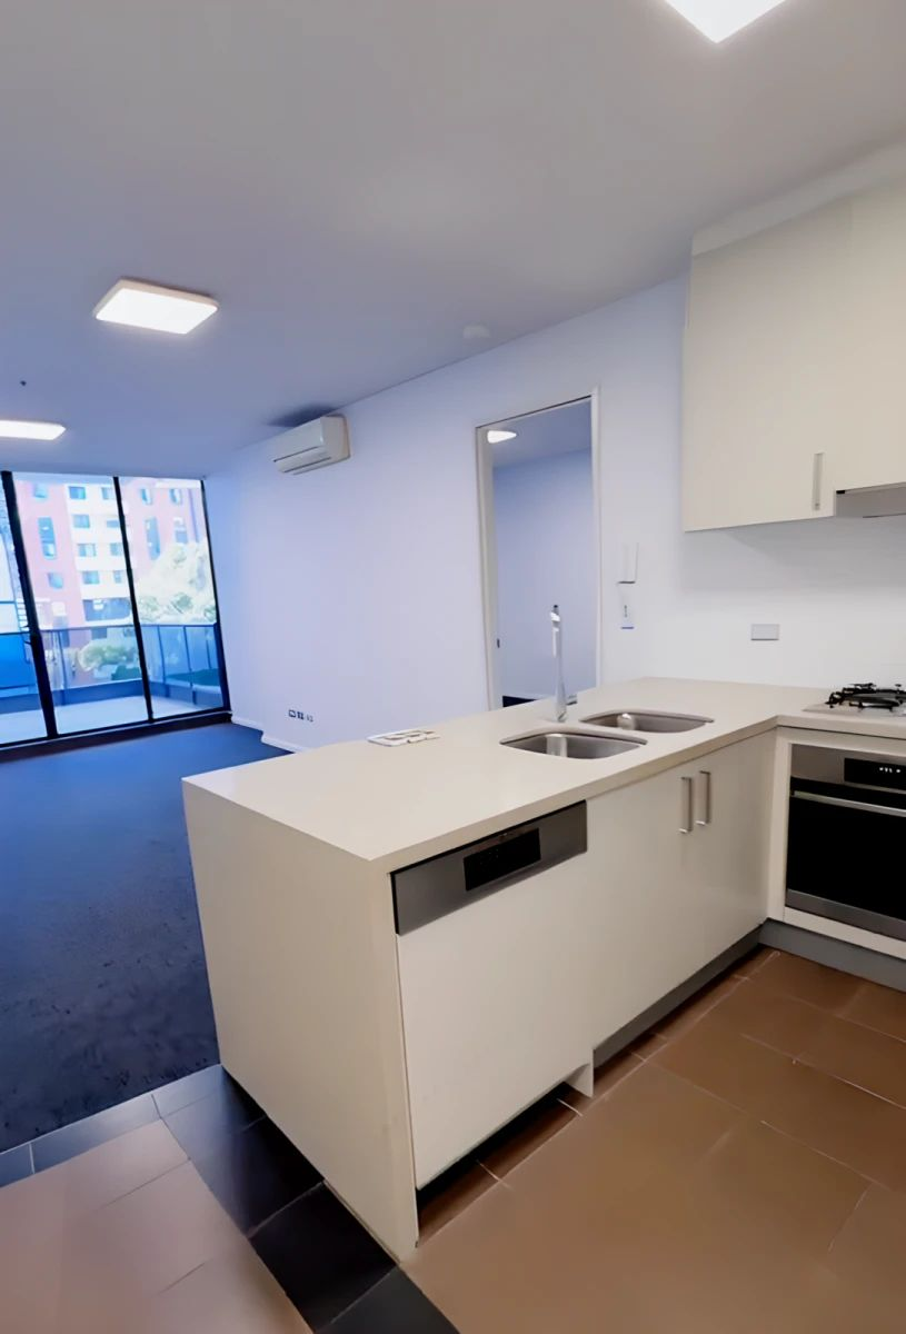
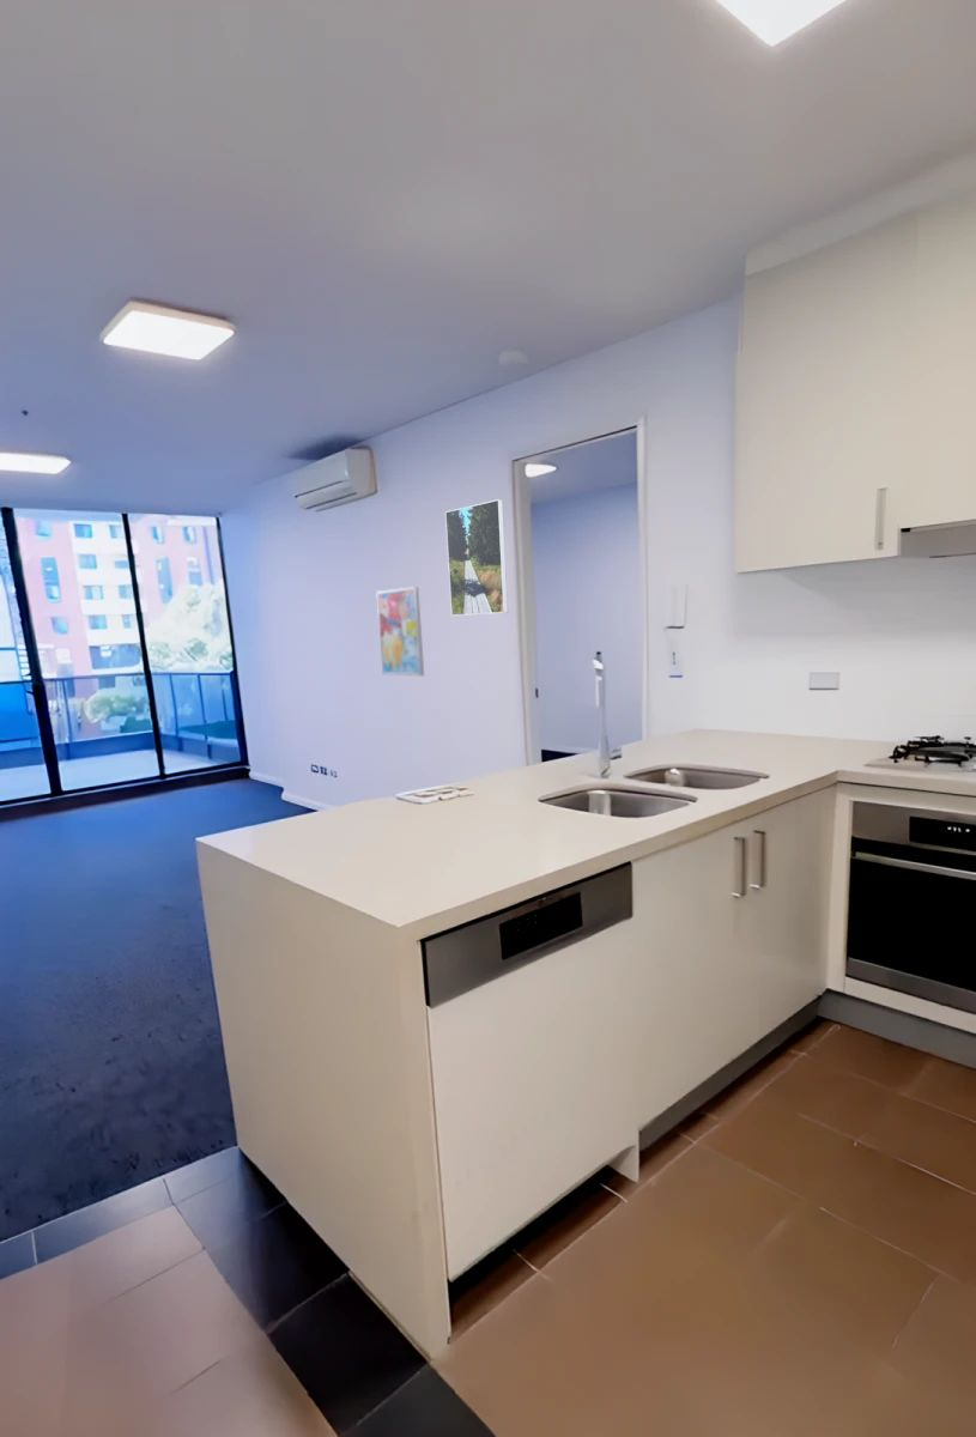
+ wall art (399, 632)
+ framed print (475, 560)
